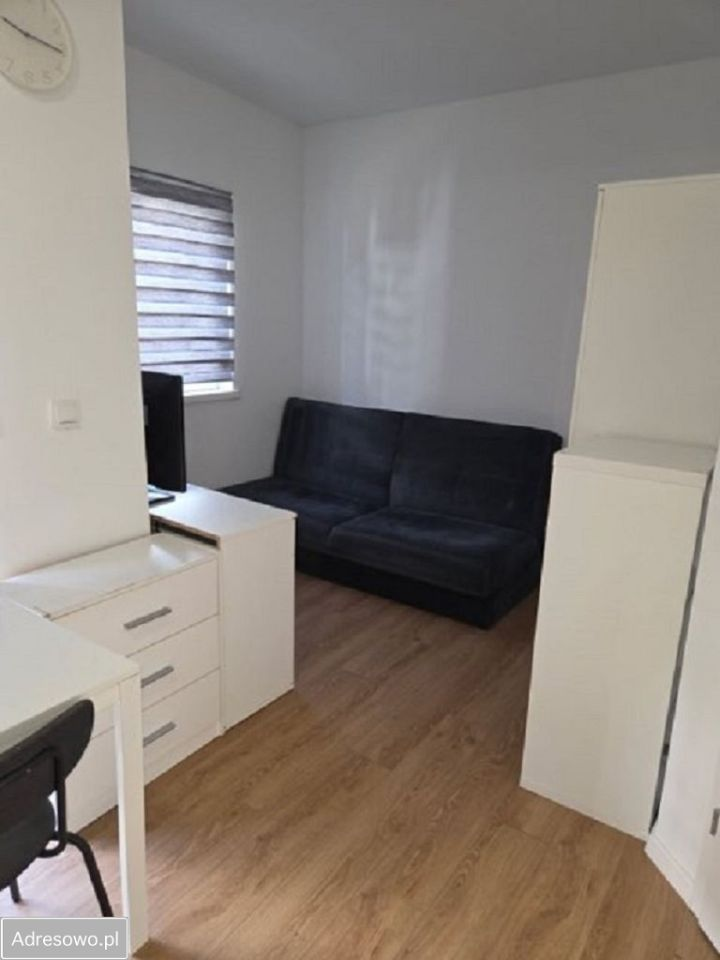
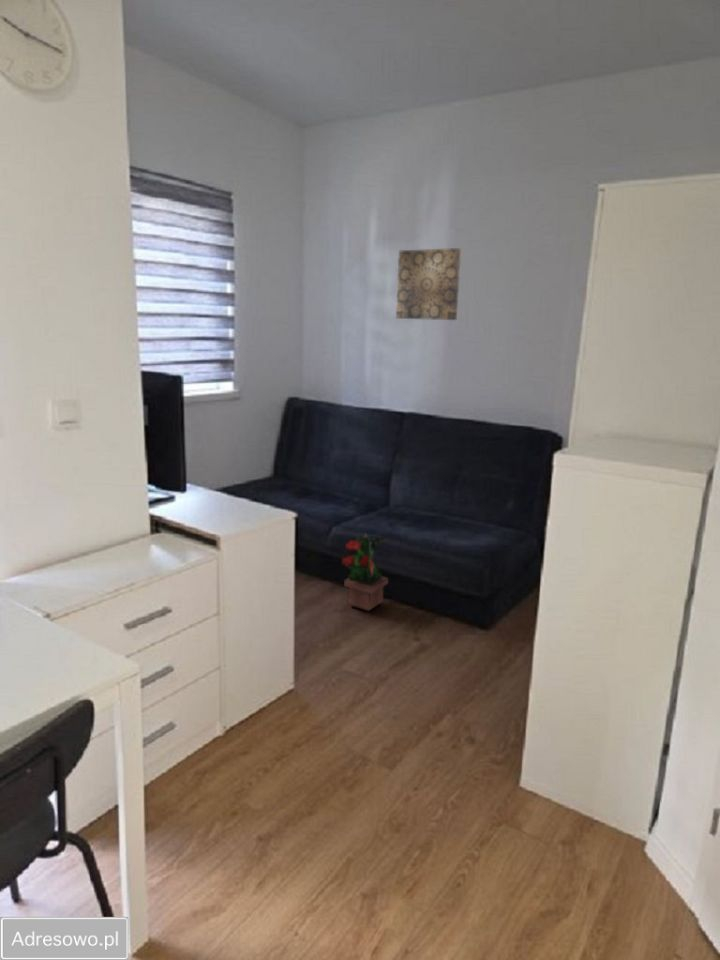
+ potted plant (366, 571)
+ wall art (427, 284)
